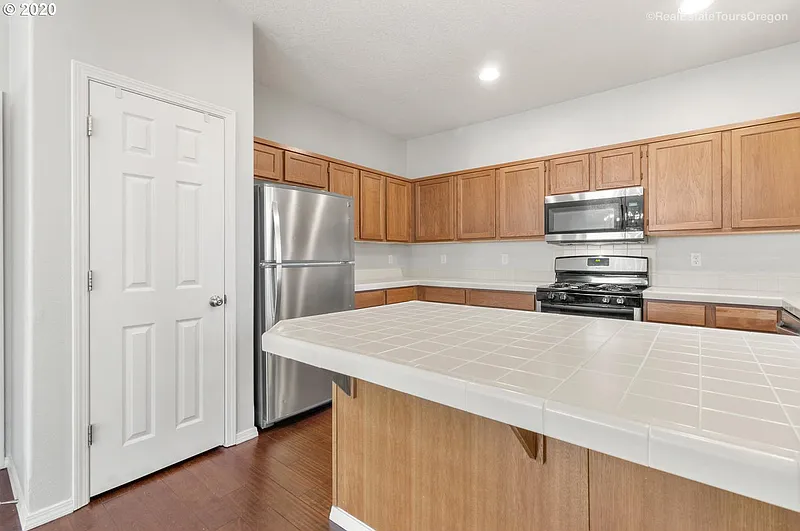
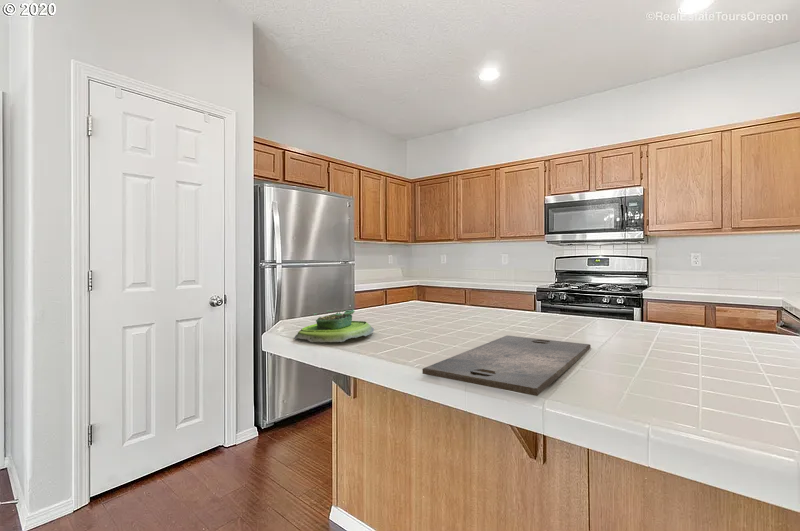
+ plant pot (335, 322)
+ cutting board (517, 357)
